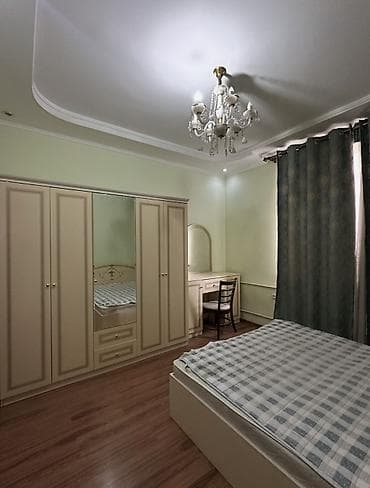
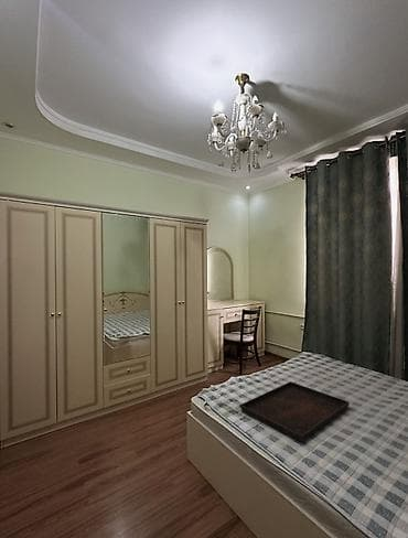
+ serving tray (294, 406)
